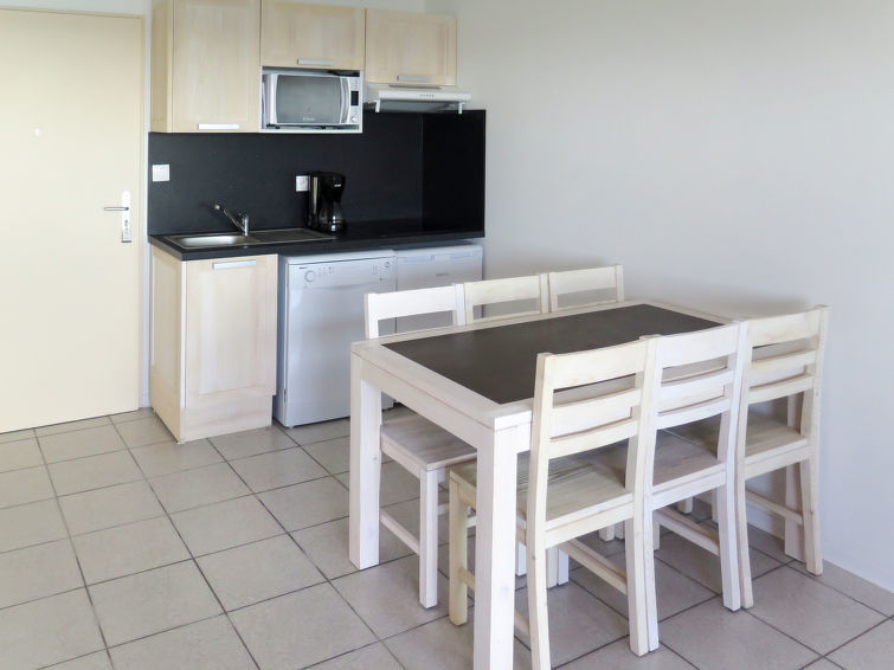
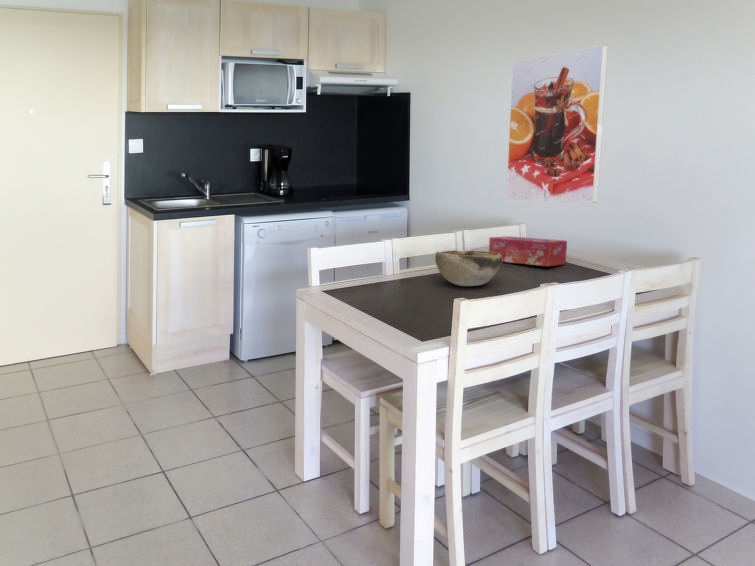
+ tissue box (527, 250)
+ decorative bowl (468, 269)
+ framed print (552, 128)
